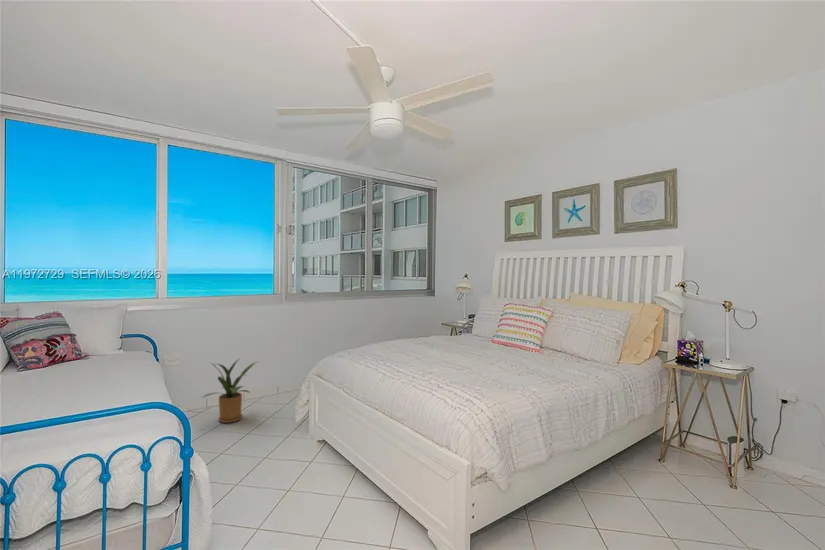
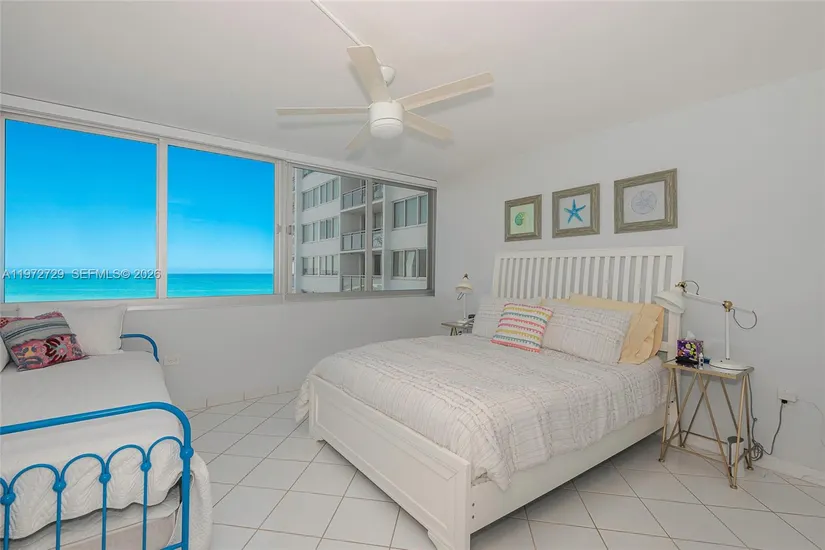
- house plant (232, 389)
